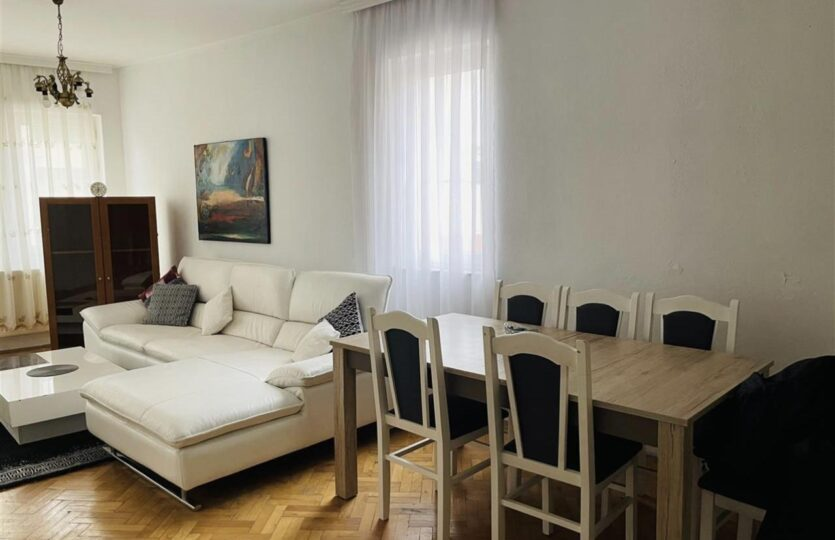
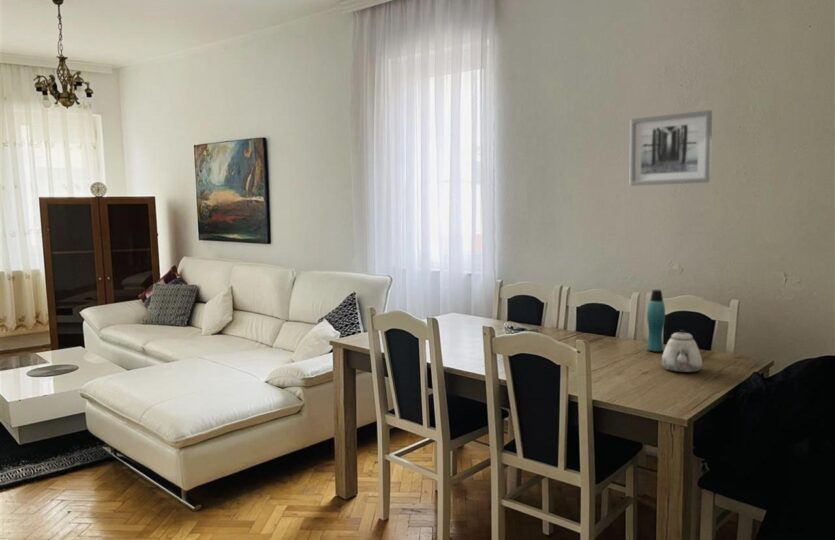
+ bottle (655, 320)
+ teapot (681, 350)
+ wall art (669, 149)
